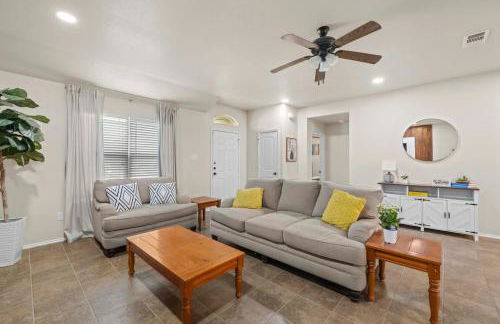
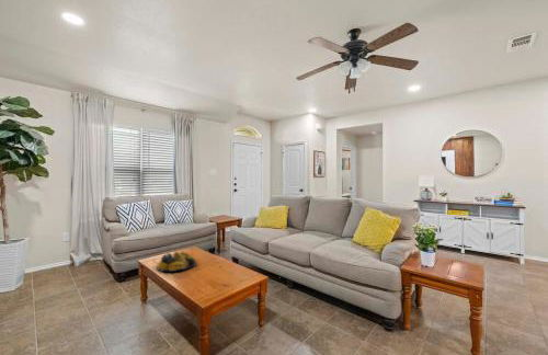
+ fruit bowl (176, 259)
